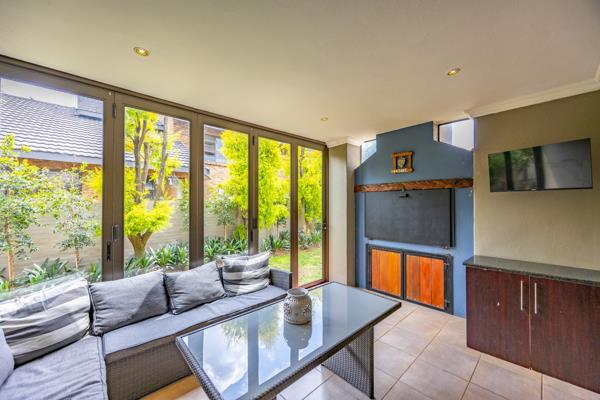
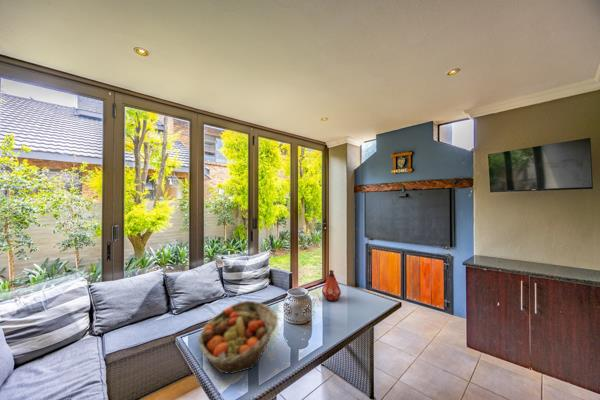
+ bottle (331, 284)
+ fruit basket (238, 333)
